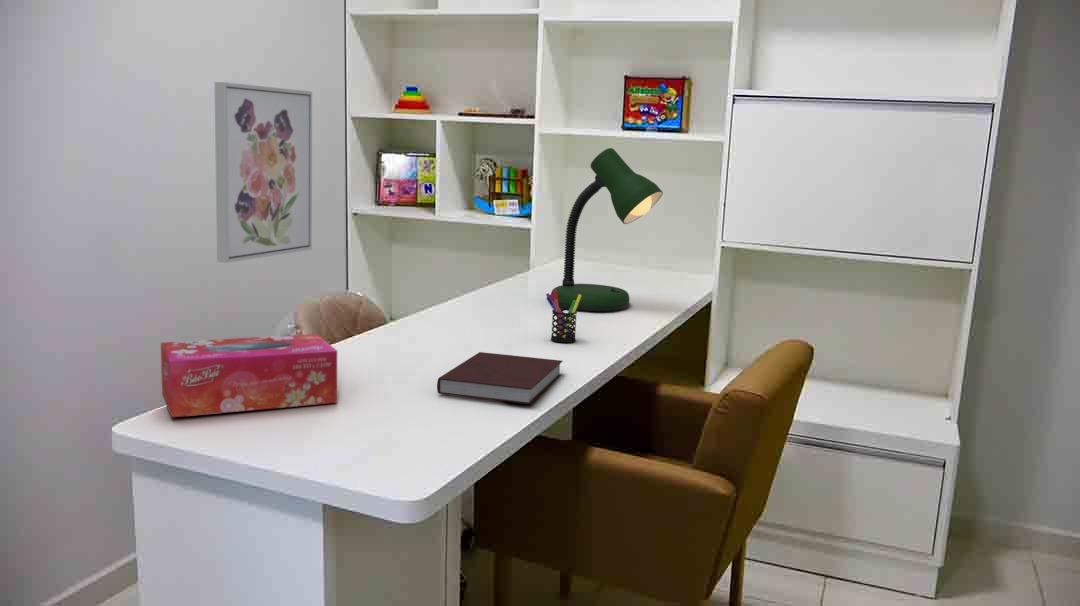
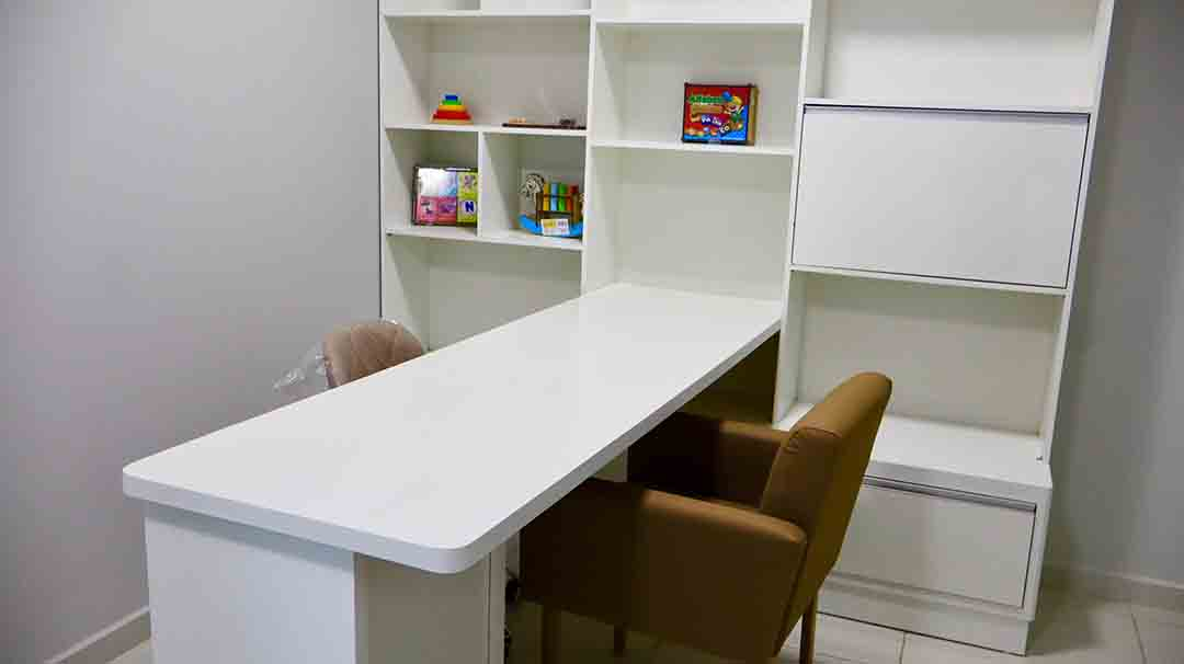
- pen holder (564, 315)
- desk lamp (619, 218)
- tissue box (249, 372)
- notebook (502, 376)
- wall art (266, 172)
